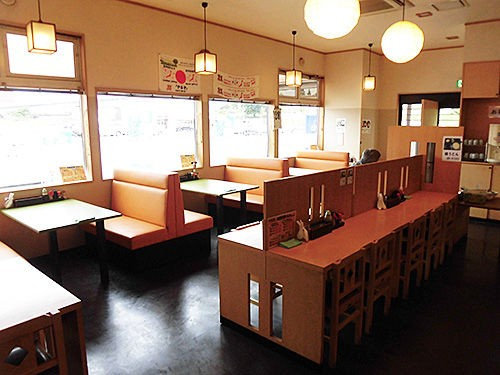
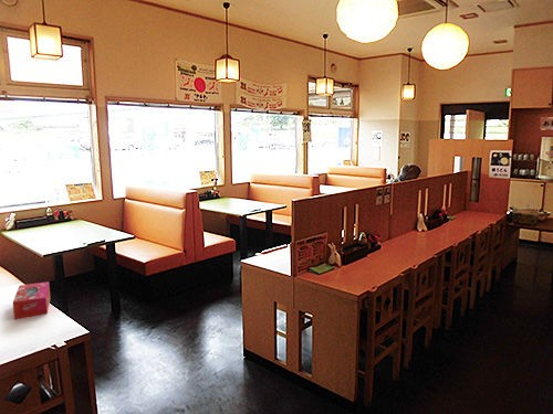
+ tissue box (32, 299)
